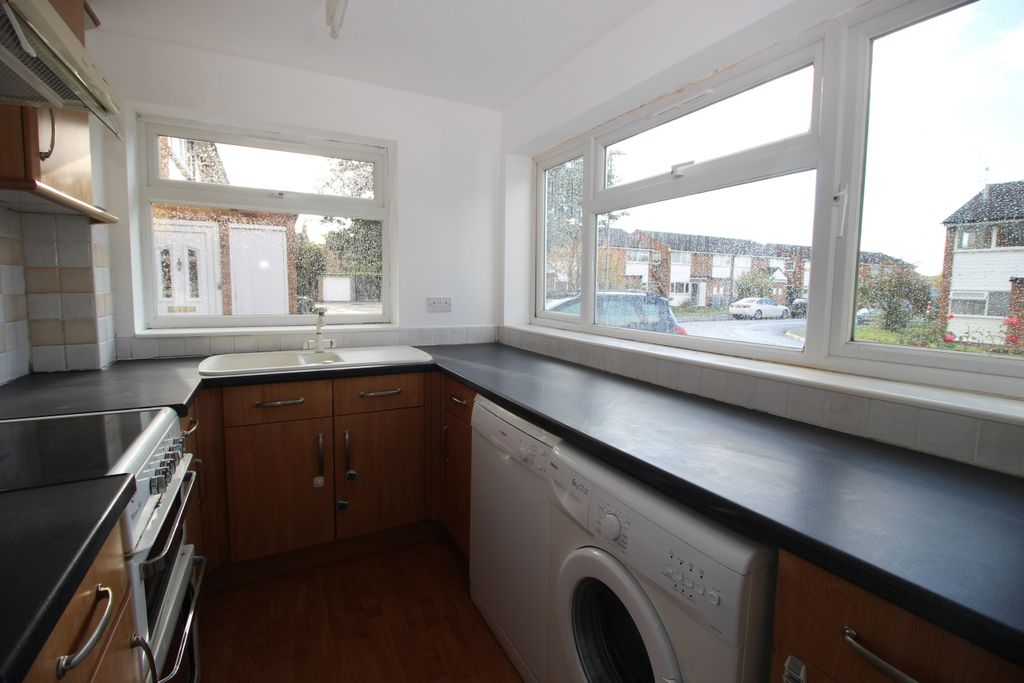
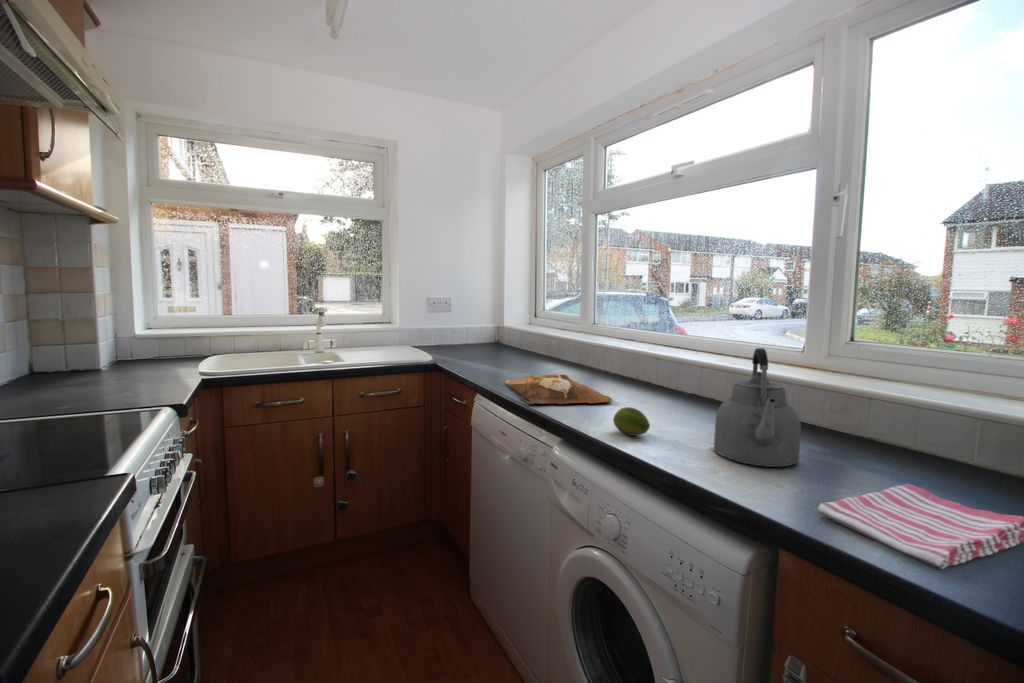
+ fruit (631, 421)
+ cutting board (554, 384)
+ kettle (760, 406)
+ dish towel (918, 517)
